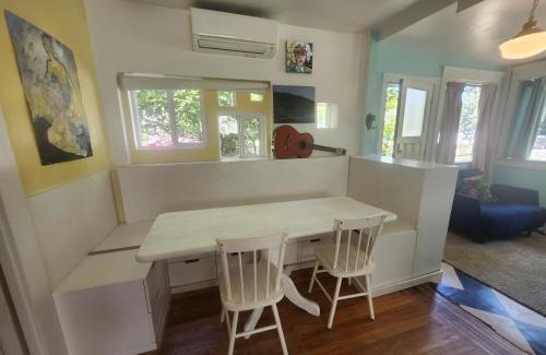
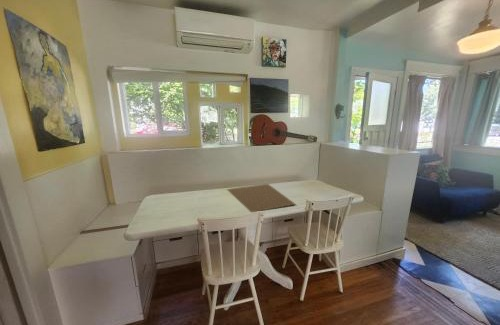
+ place mat (252, 196)
